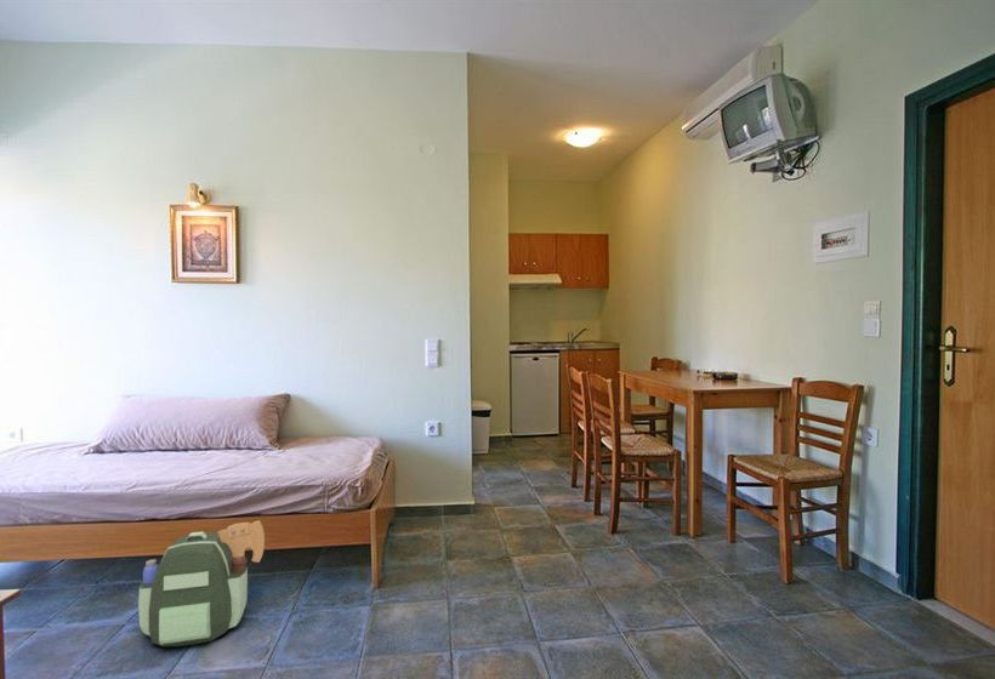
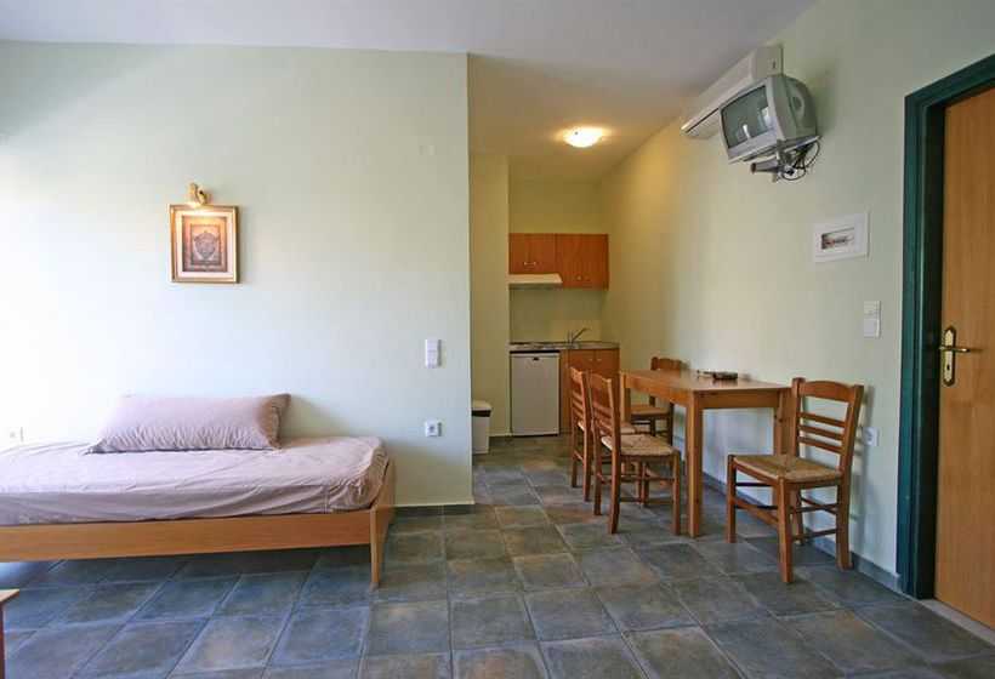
- backpack (203, 580)
